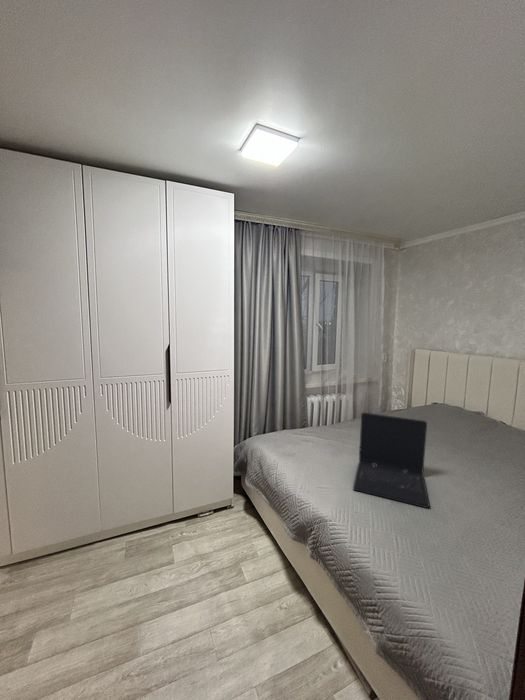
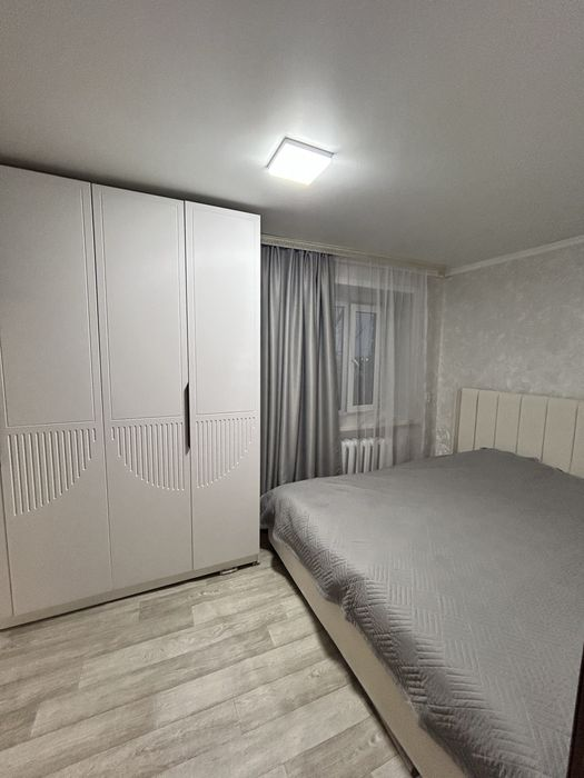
- laptop (391, 454)
